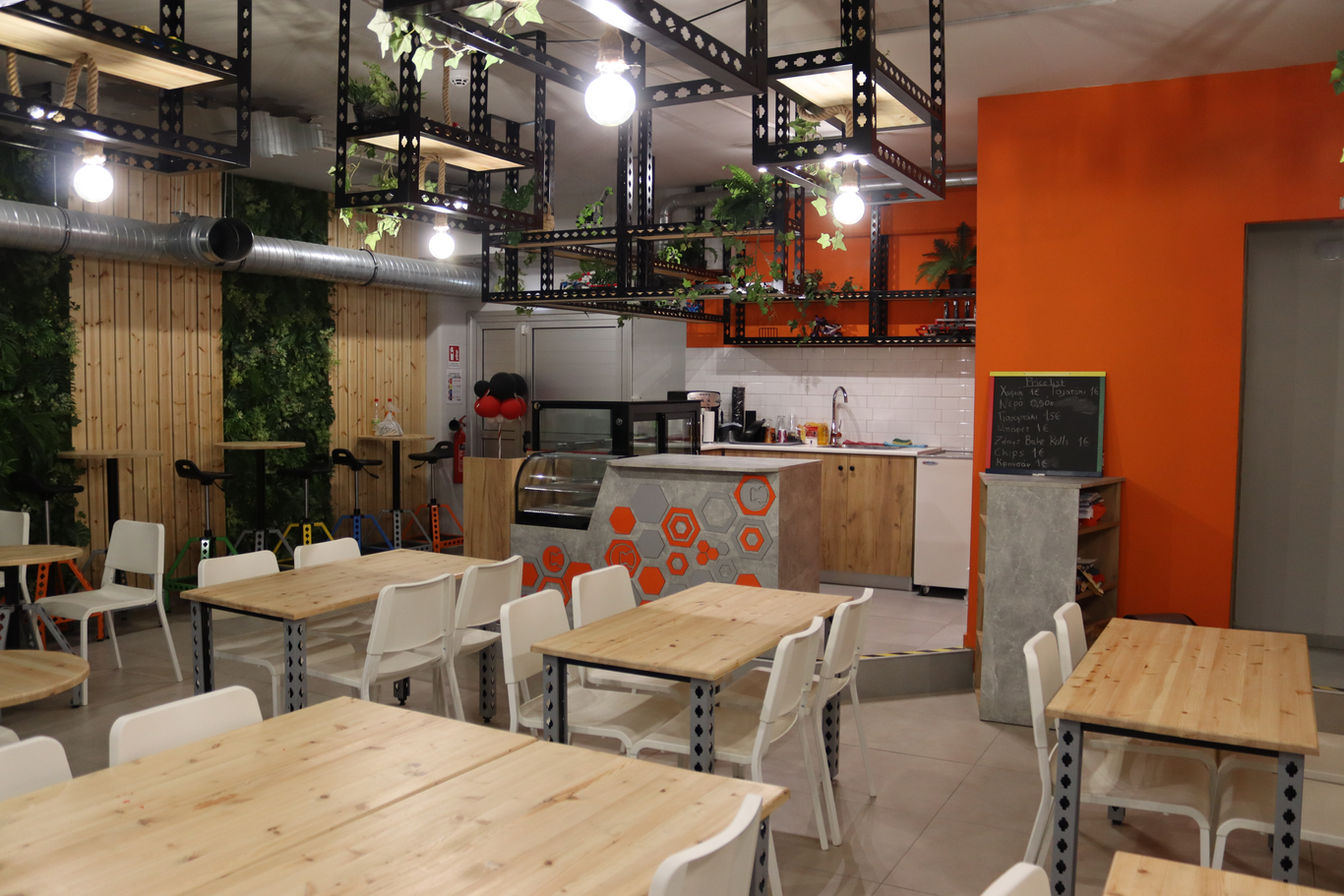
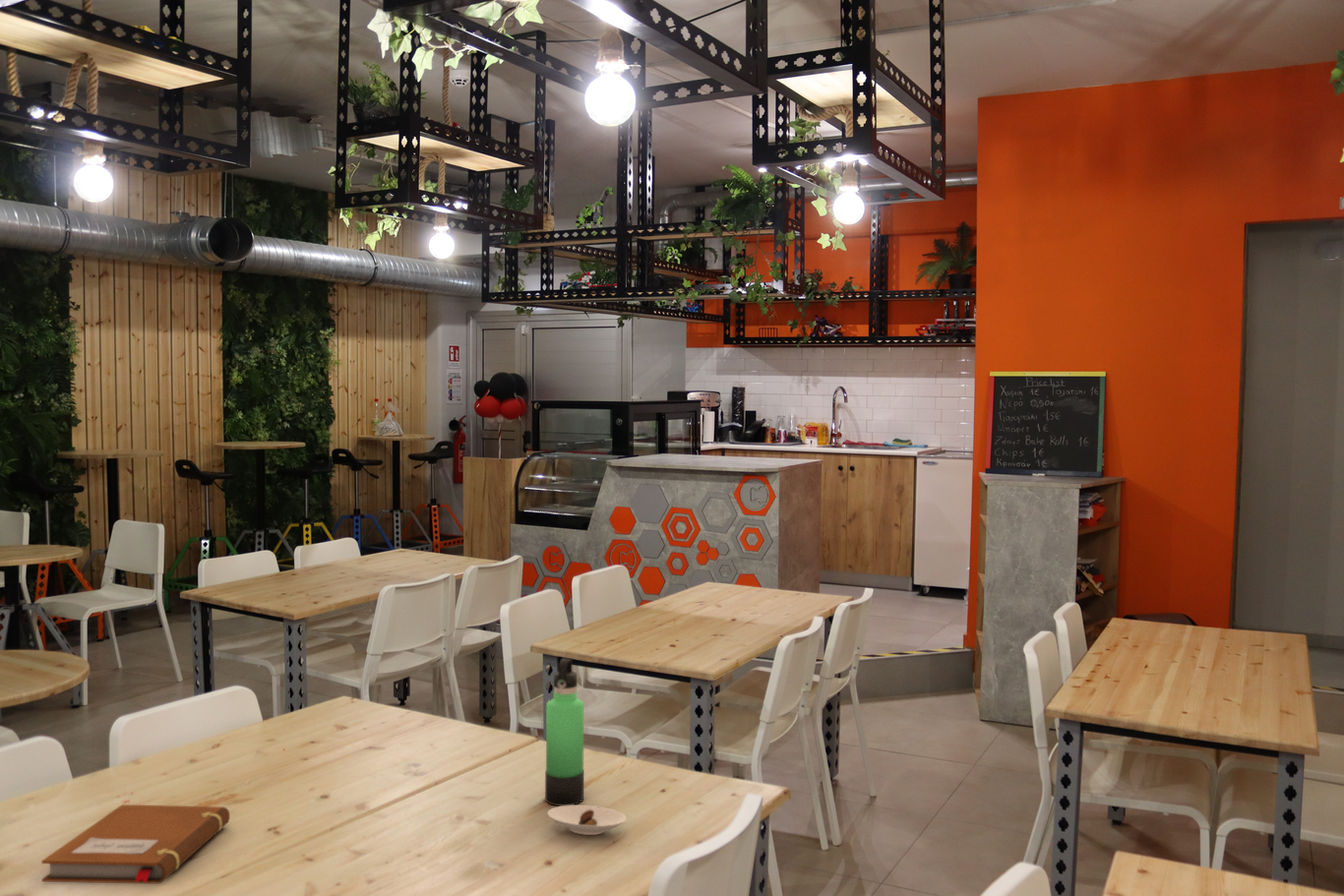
+ saucer (586, 820)
+ notebook (140, 843)
+ thermos bottle (565, 728)
